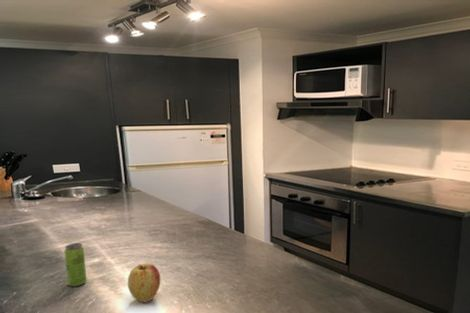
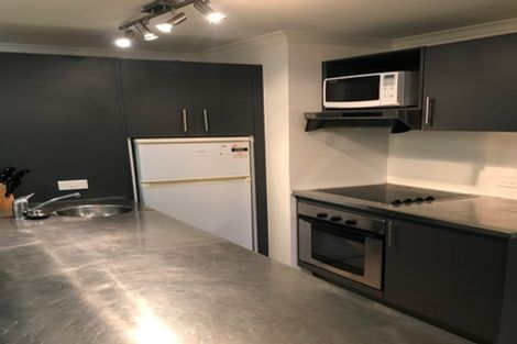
- apple (144, 282)
- beverage can (75, 264)
